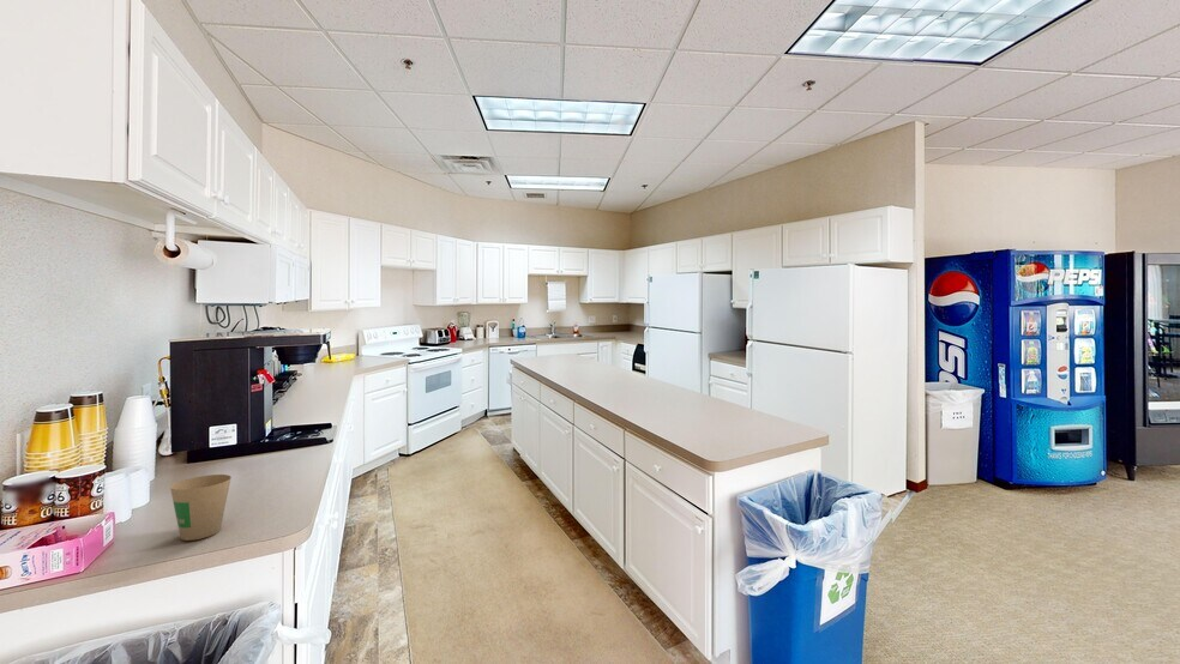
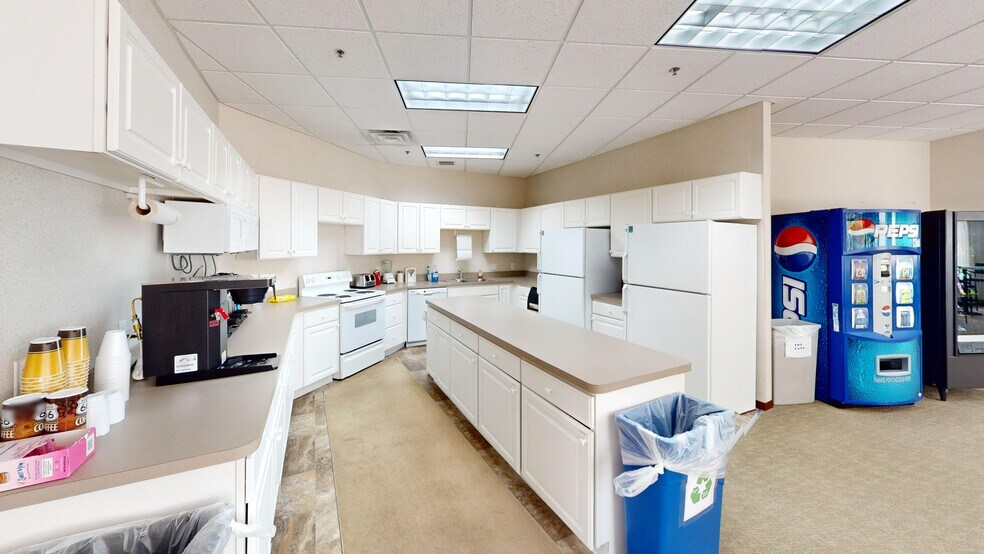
- paper cup (200, 507)
